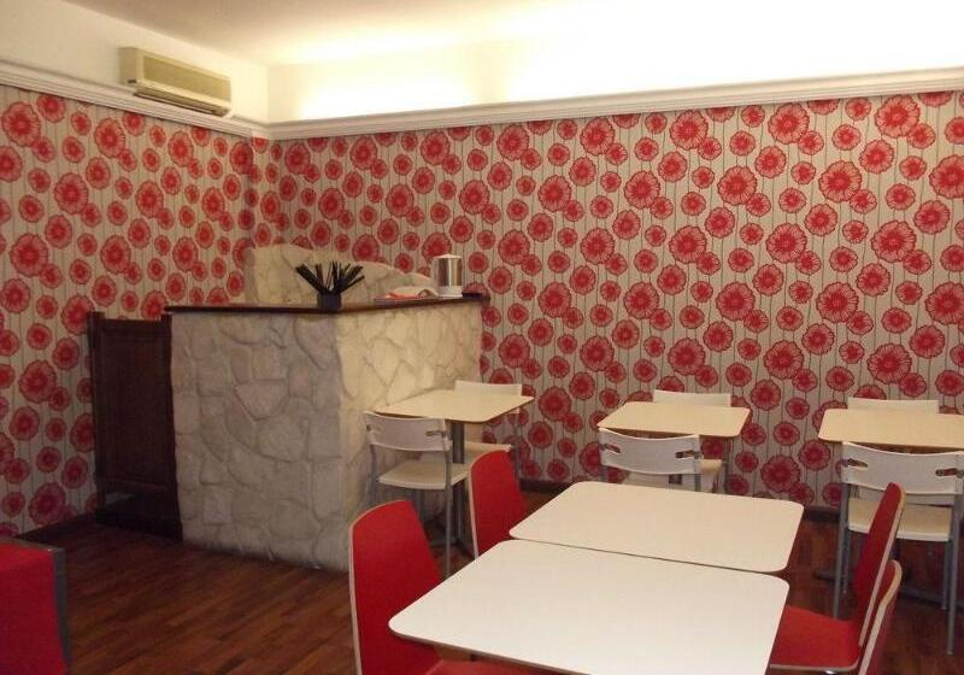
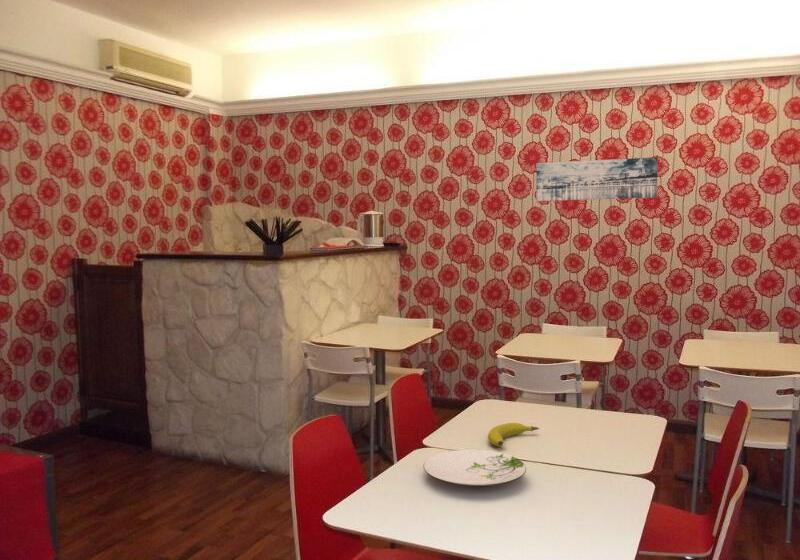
+ fruit (511, 434)
+ wall art (595, 180)
+ plate (474, 472)
